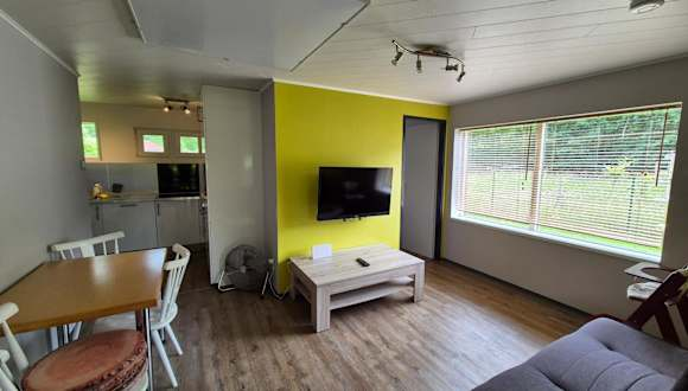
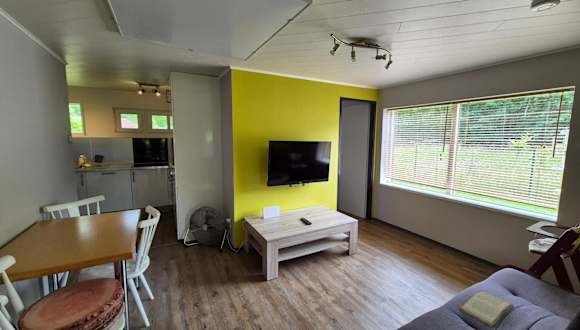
+ book (486, 304)
